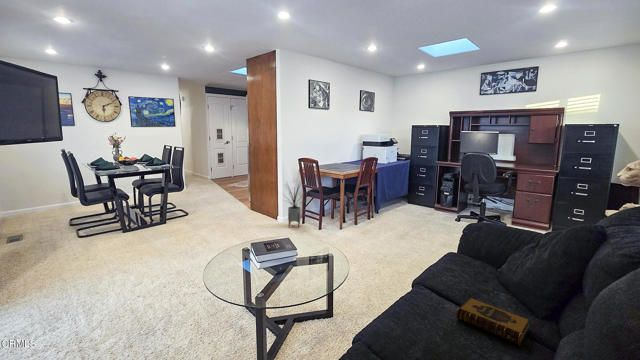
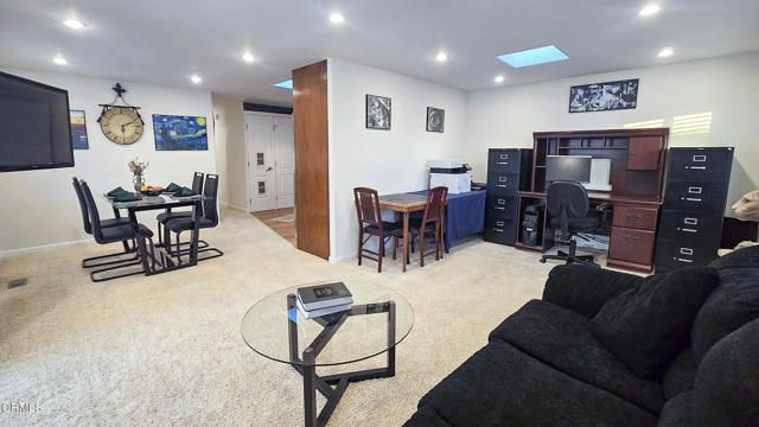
- house plant (294, 201)
- hardback book (491, 319)
